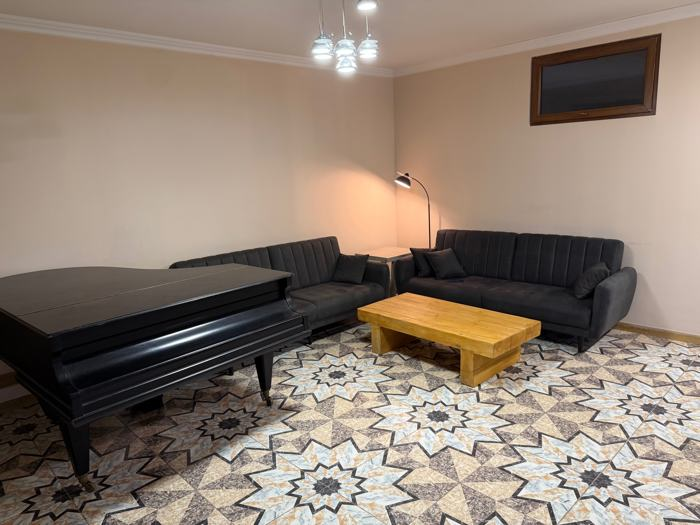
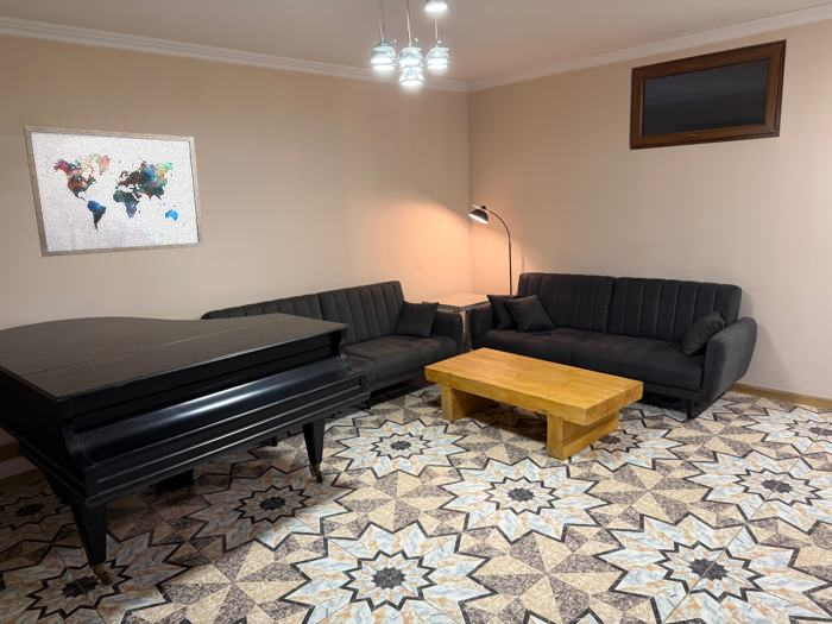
+ wall art (122, 193)
